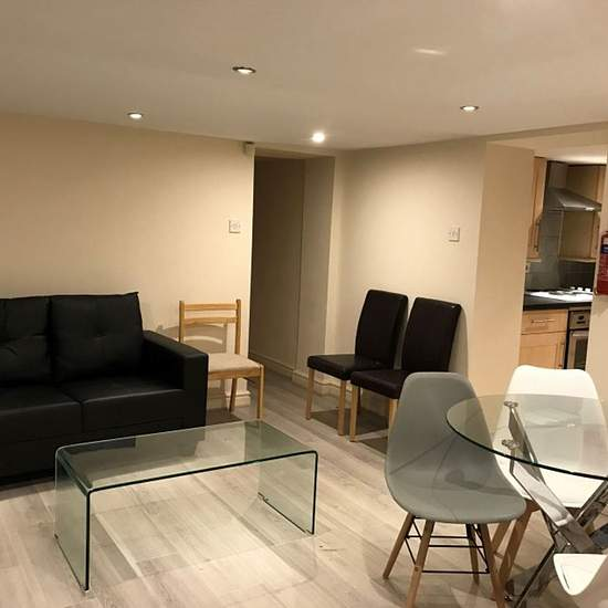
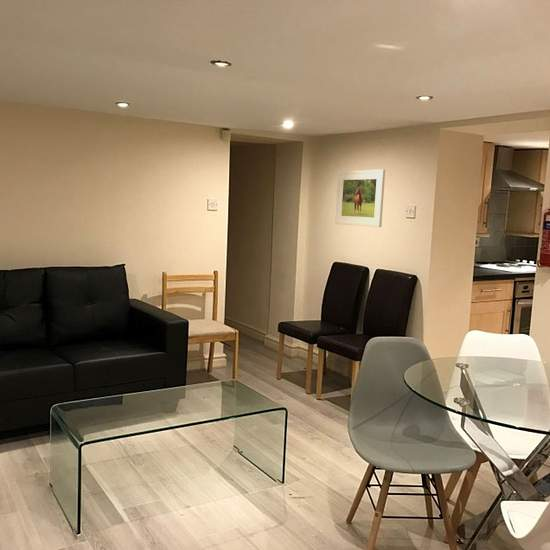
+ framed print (358, 198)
